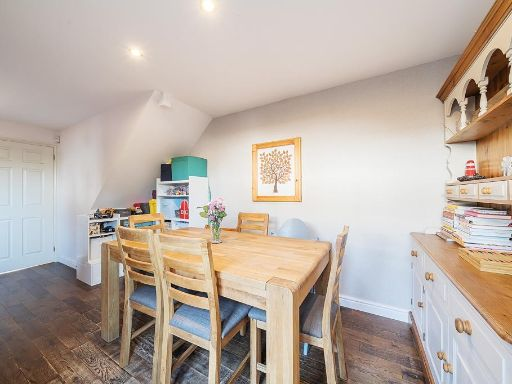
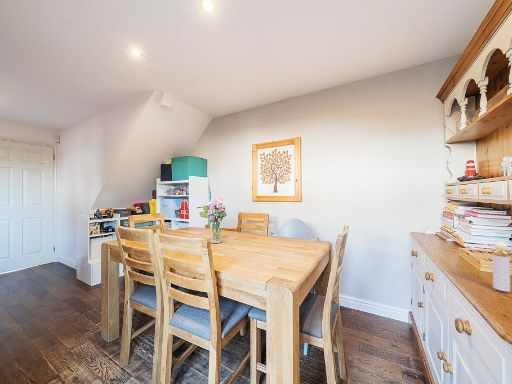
+ perfume bottle (501, 265)
